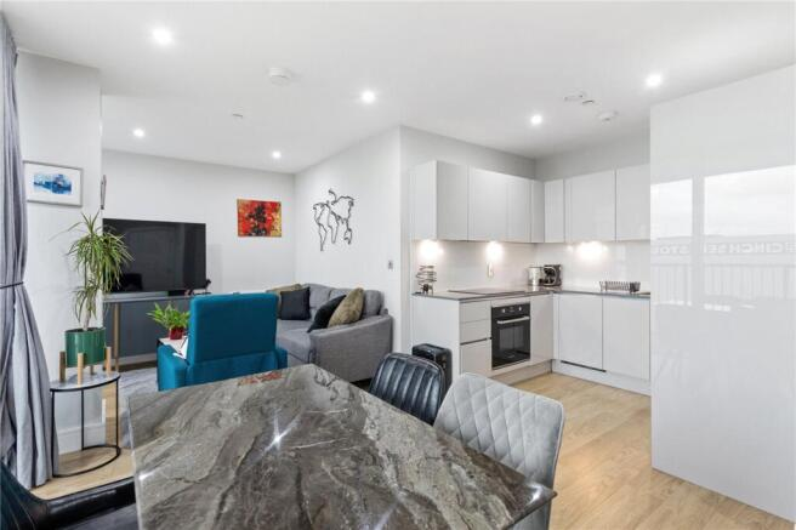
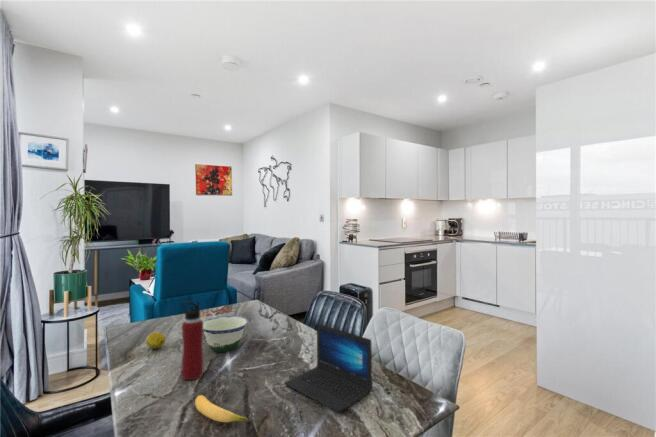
+ banana (216, 407)
+ bowl (224, 334)
+ fruit (155, 340)
+ laptop (327, 362)
+ water bottle (192, 338)
